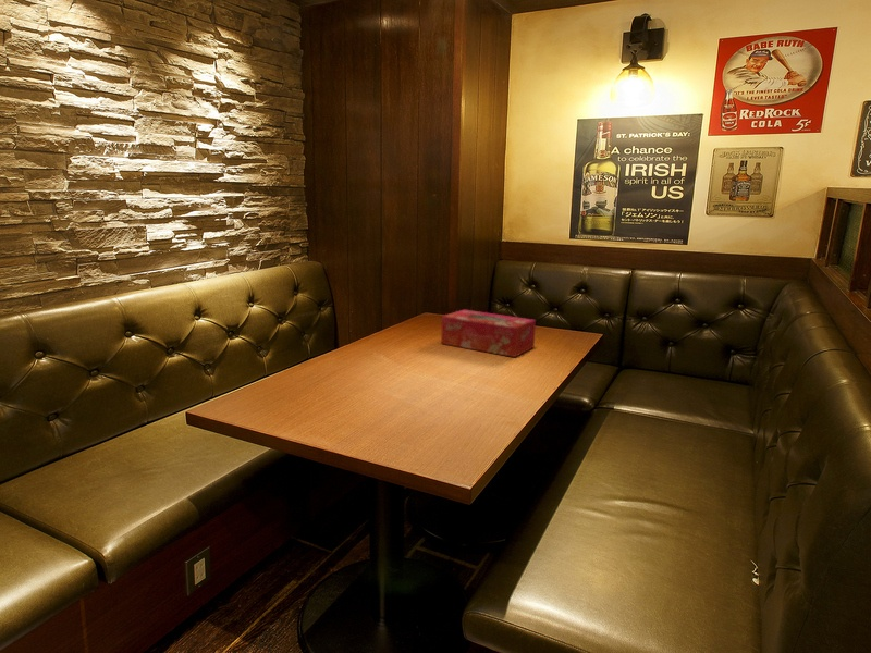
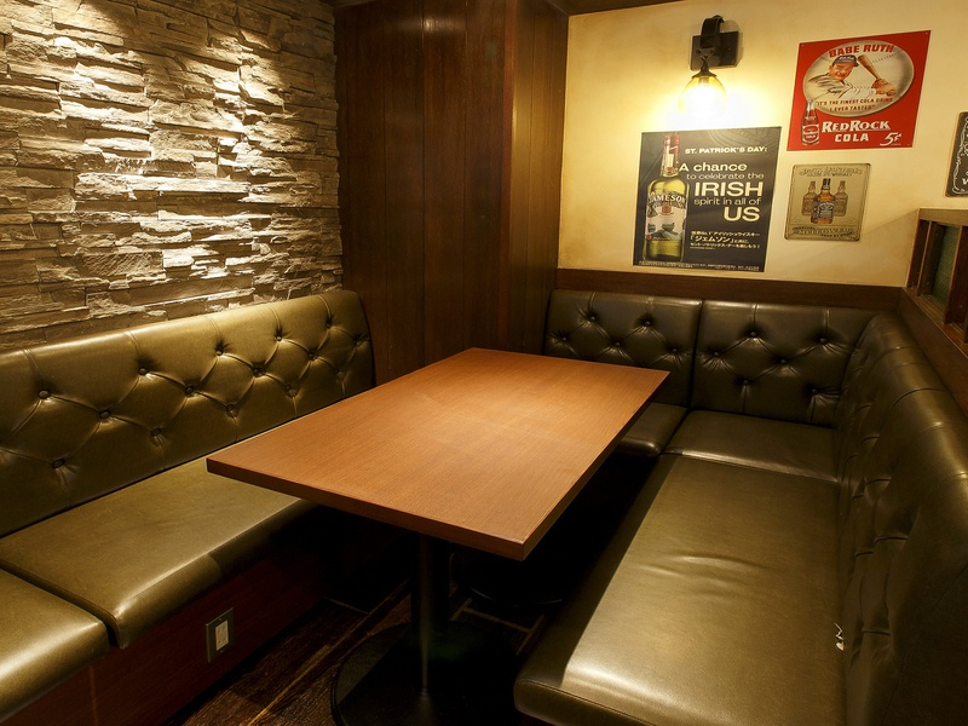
- tissue box (488, 331)
